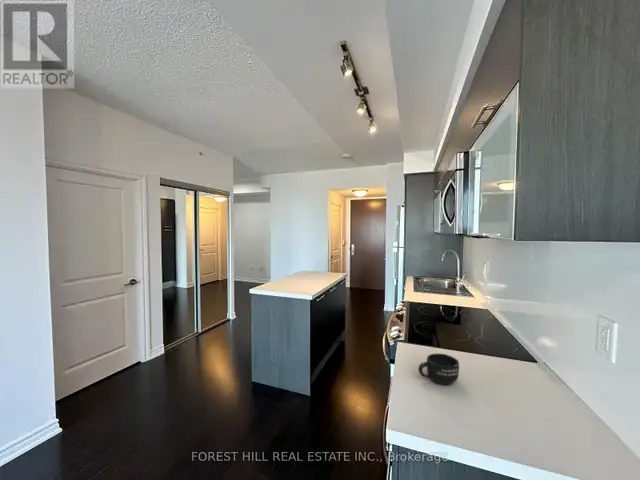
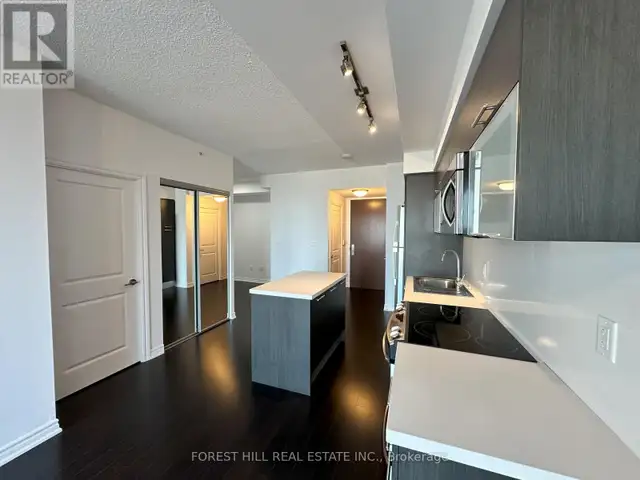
- mug (437, 369)
